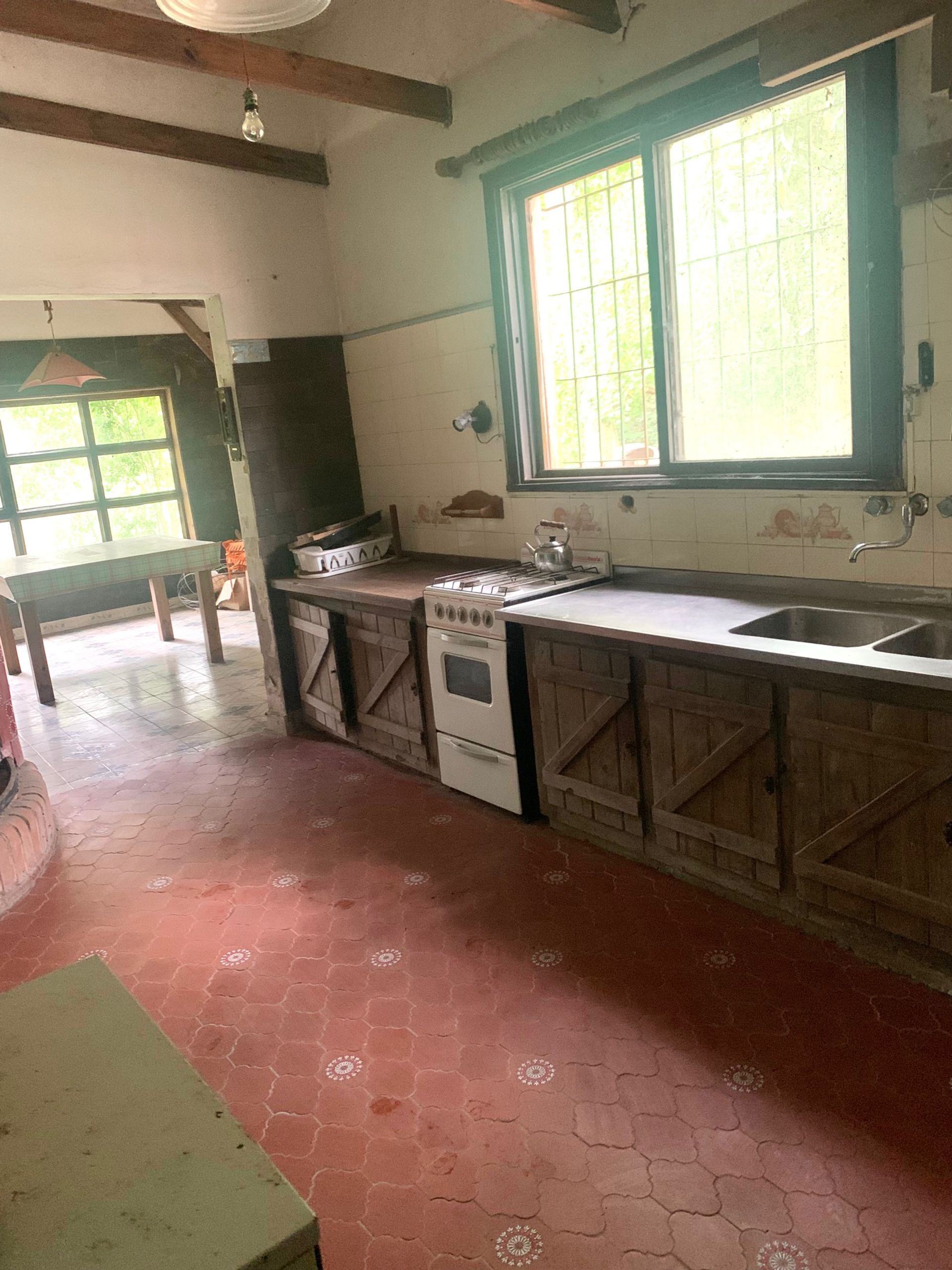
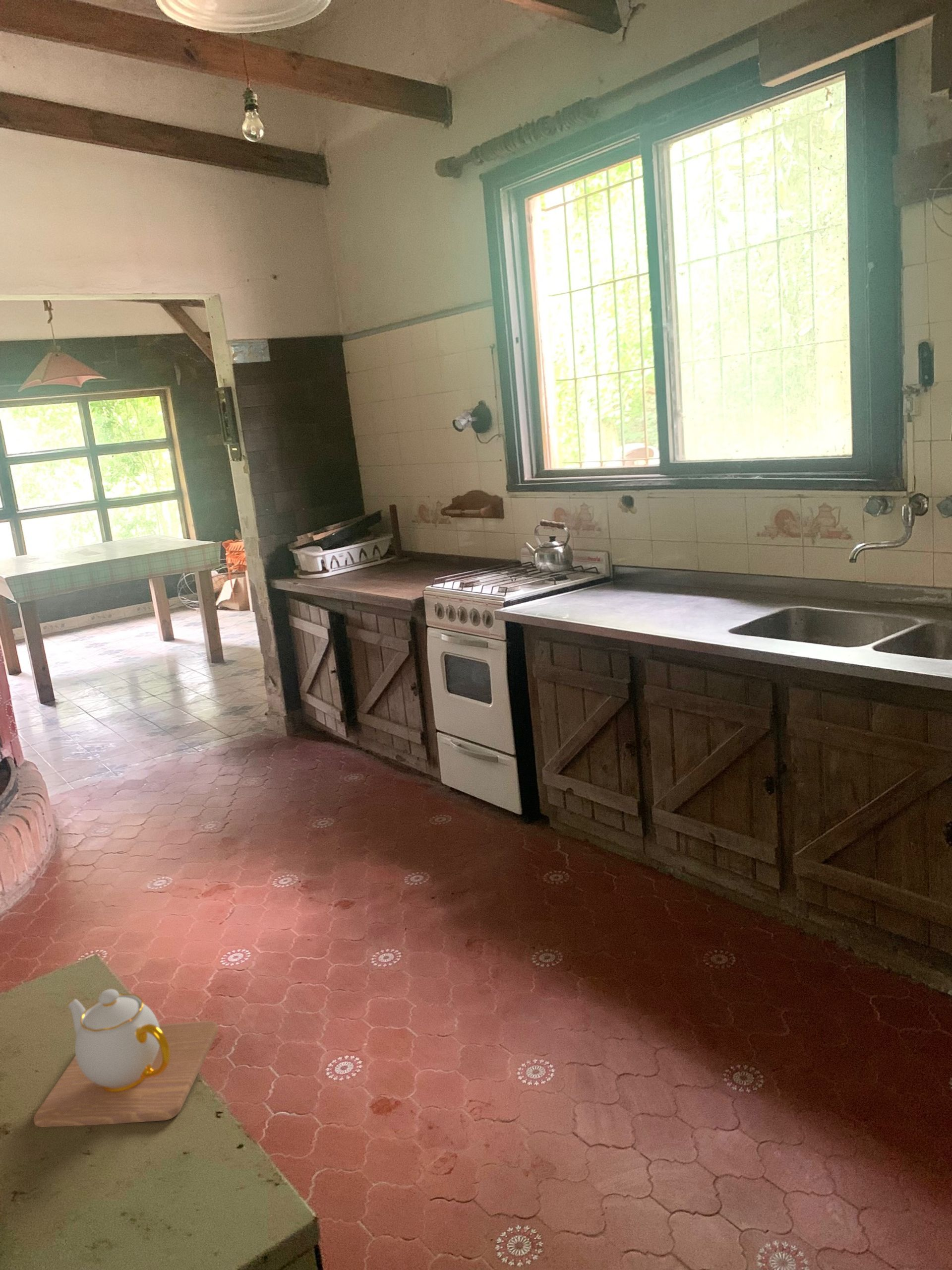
+ teapot (122, 1029)
